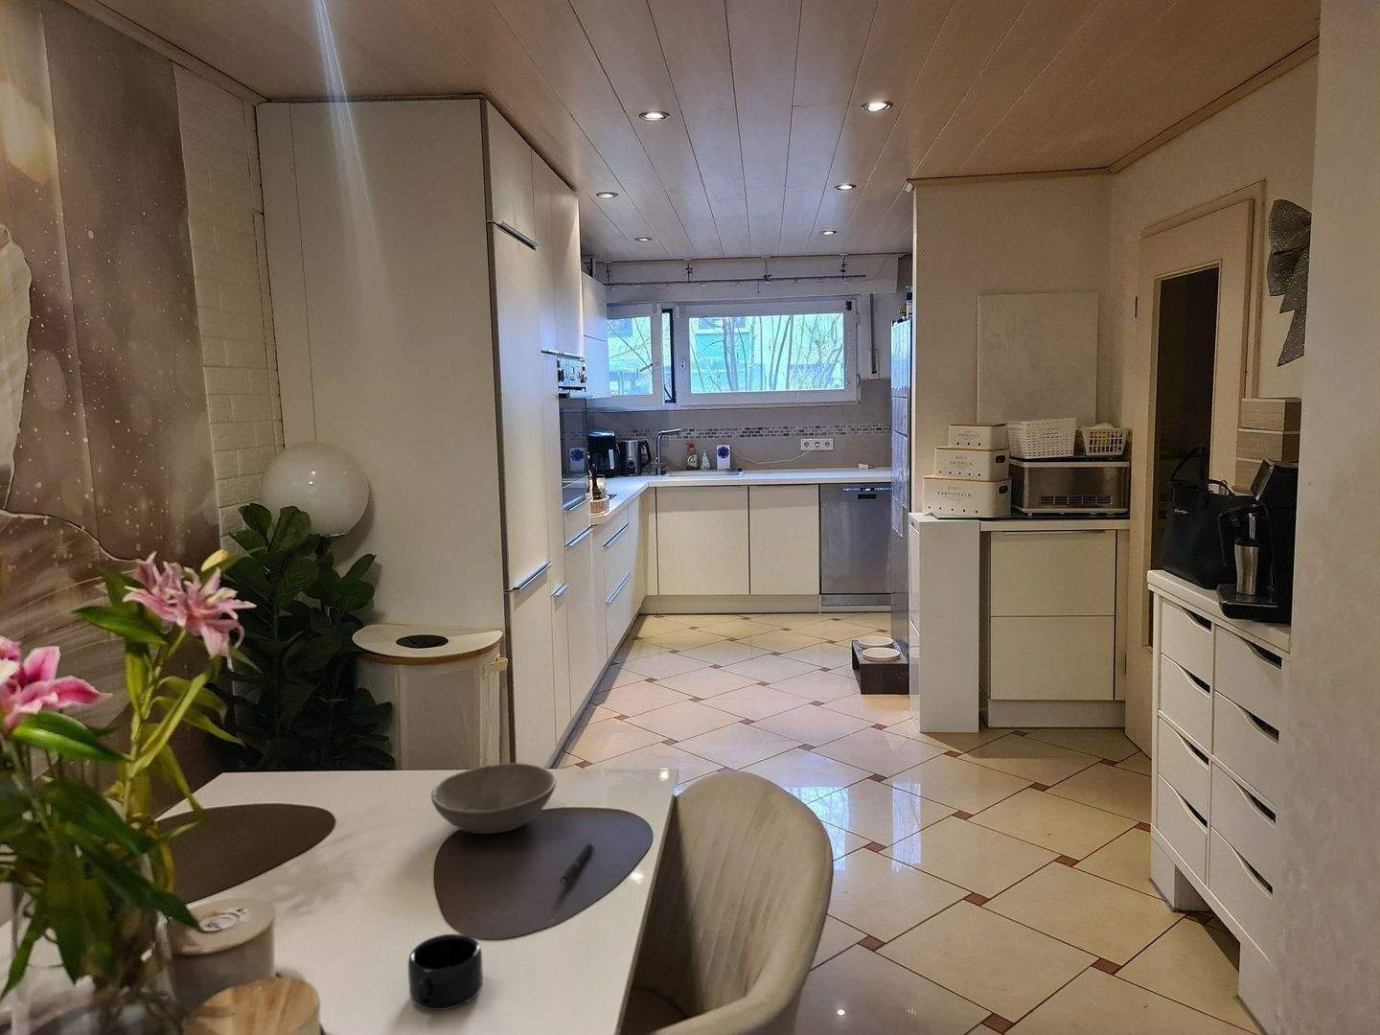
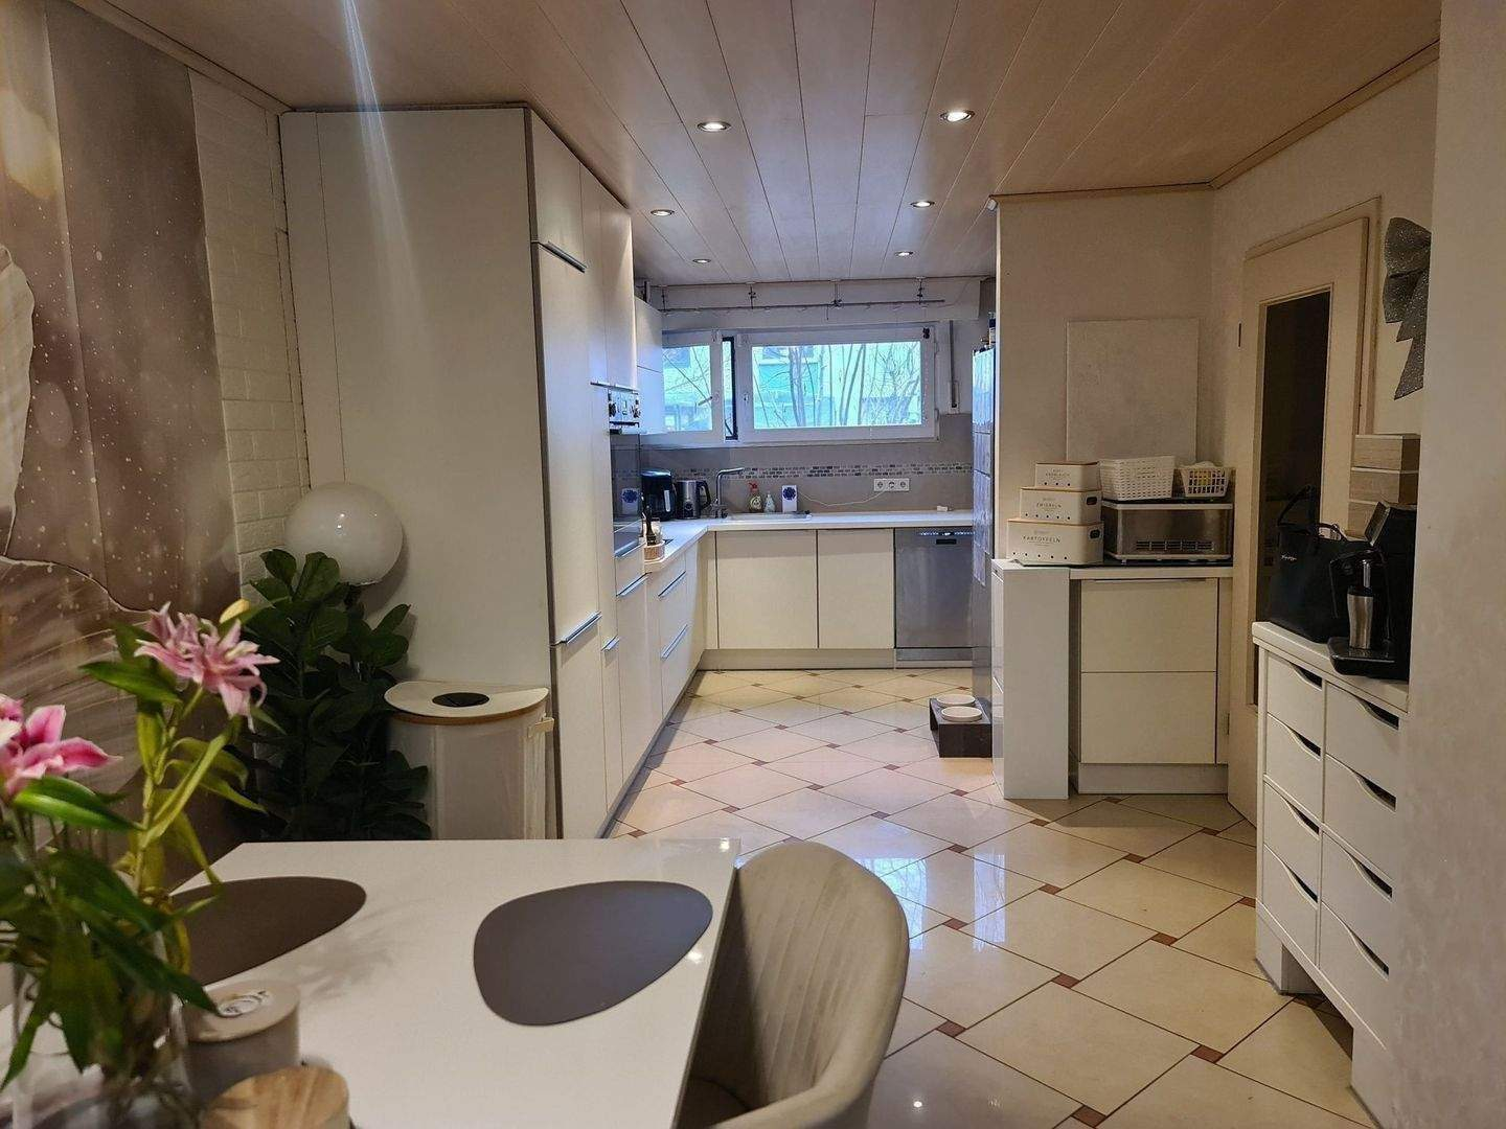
- mug (442, 974)
- soup bowl (494, 803)
- pen (578, 861)
